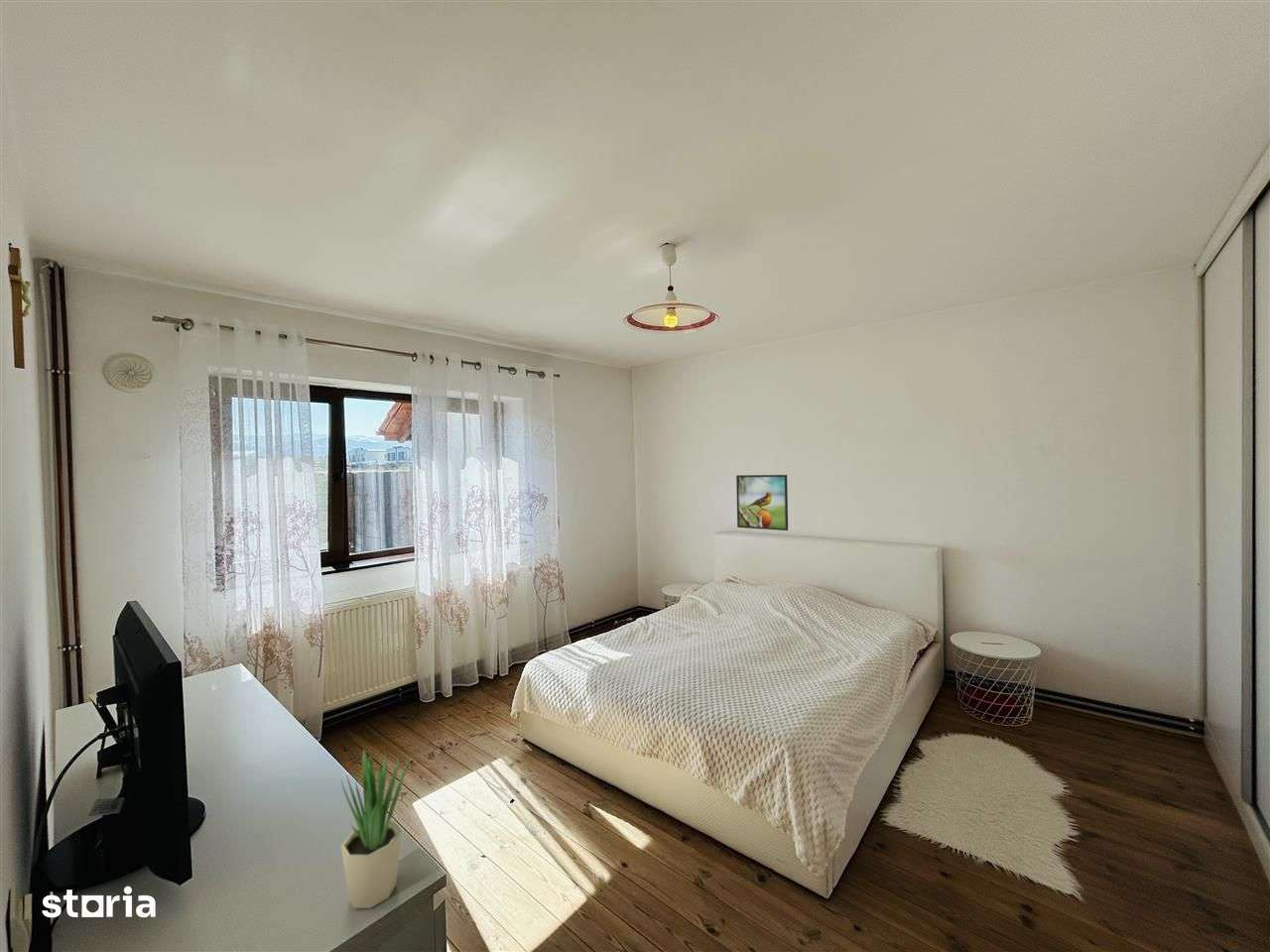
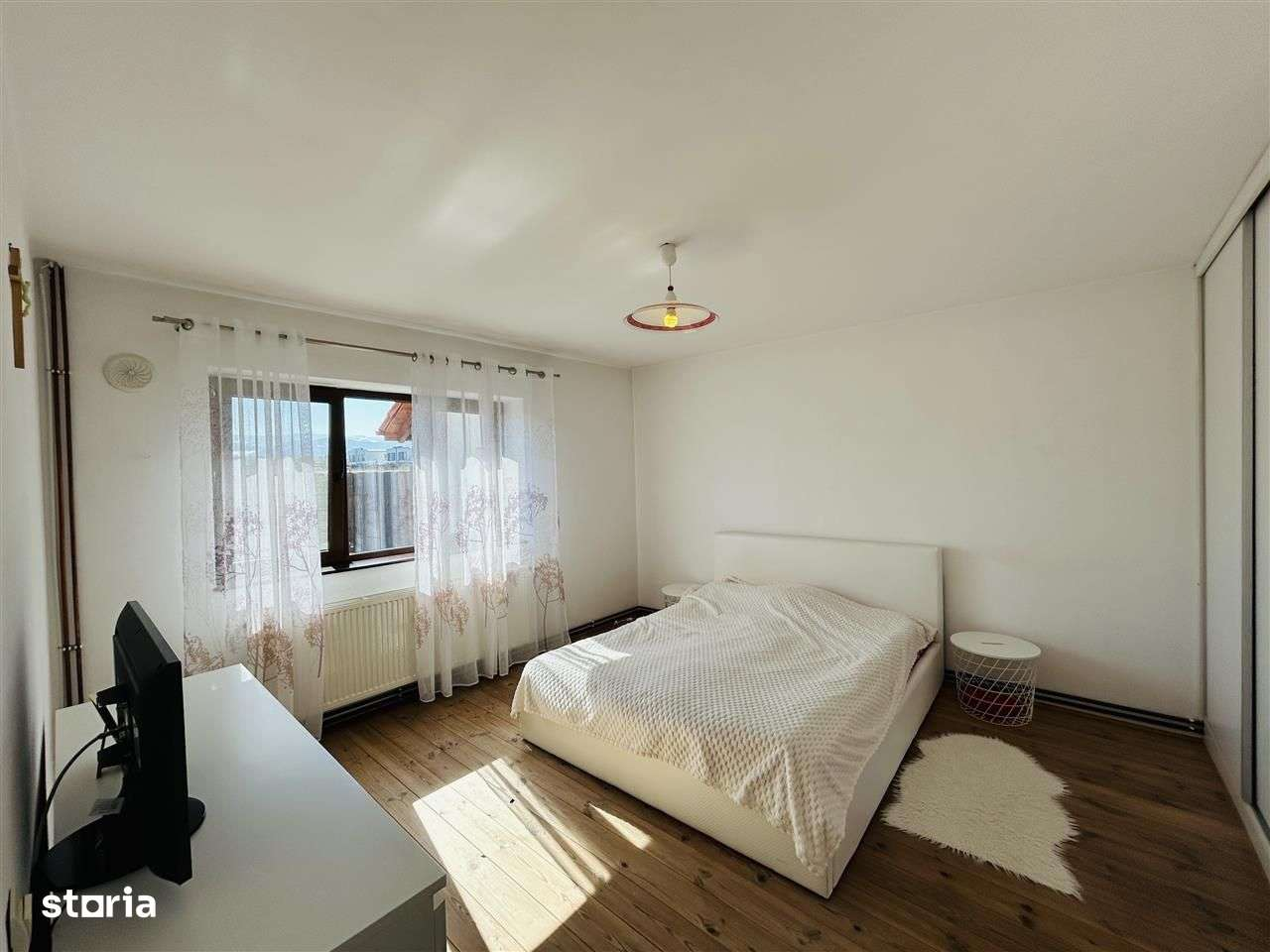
- potted plant (376, 815)
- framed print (761, 502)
